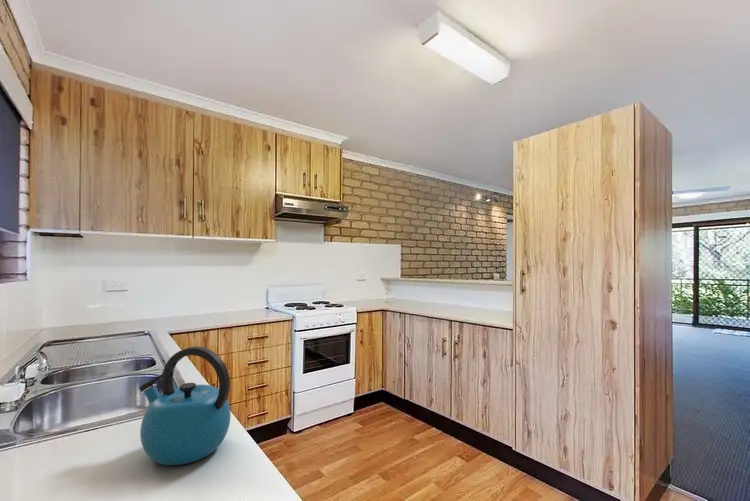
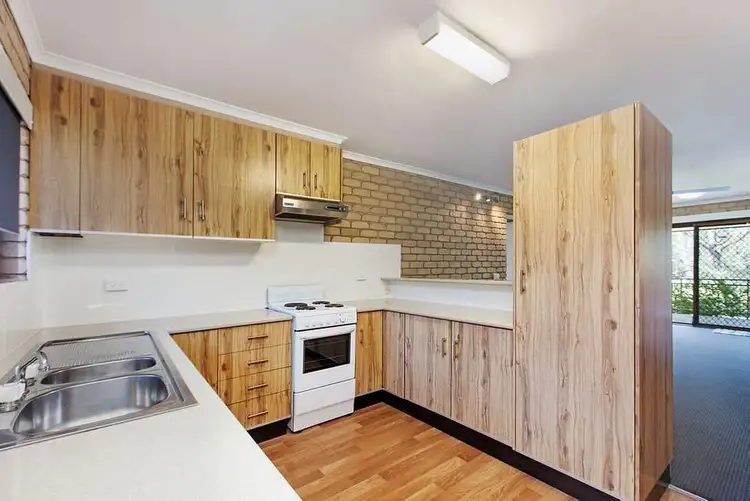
- kettle (183, 398)
